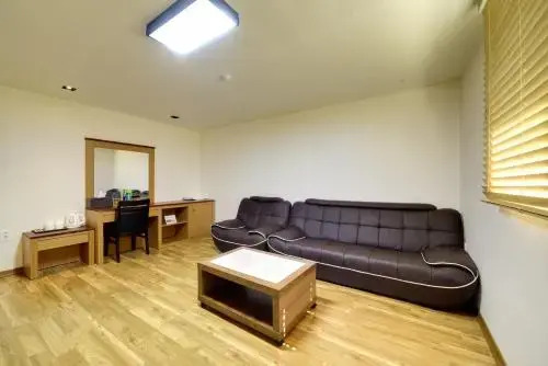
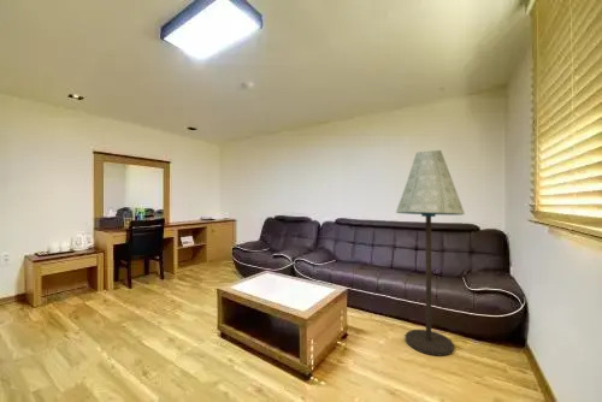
+ floor lamp (427, 246)
